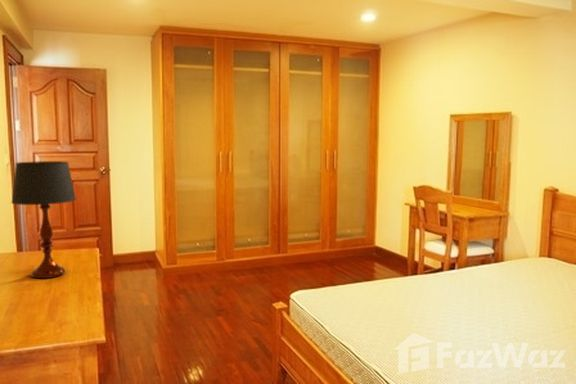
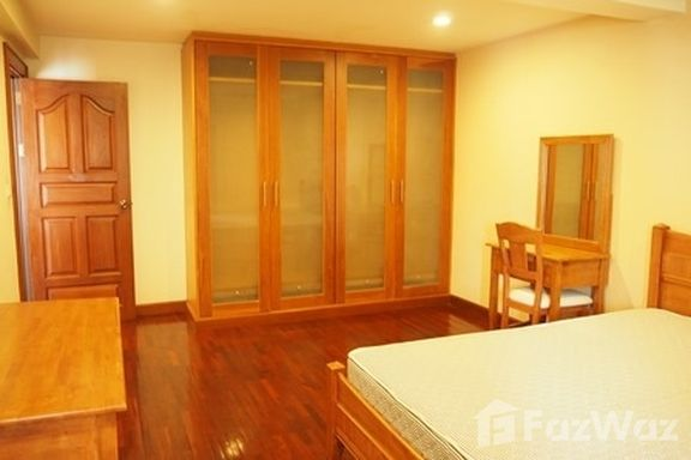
- table lamp (45, 219)
